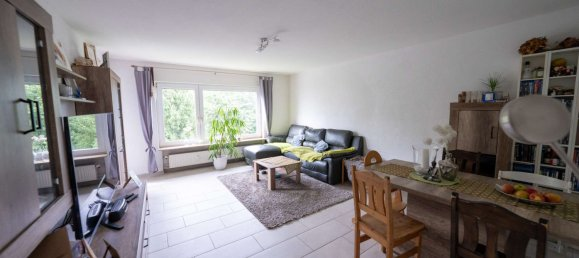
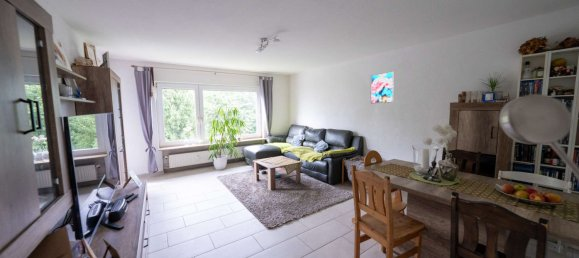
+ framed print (381, 88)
